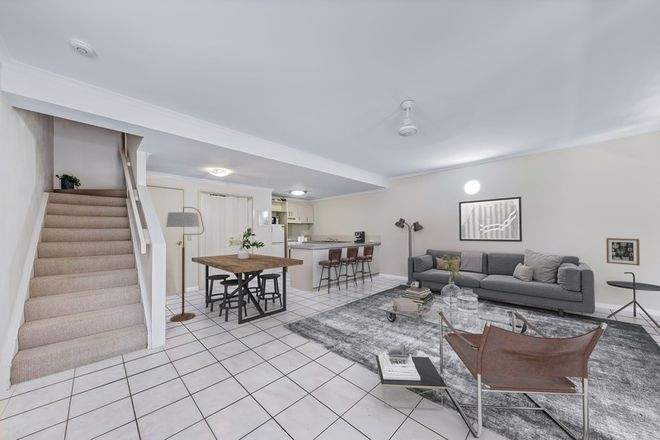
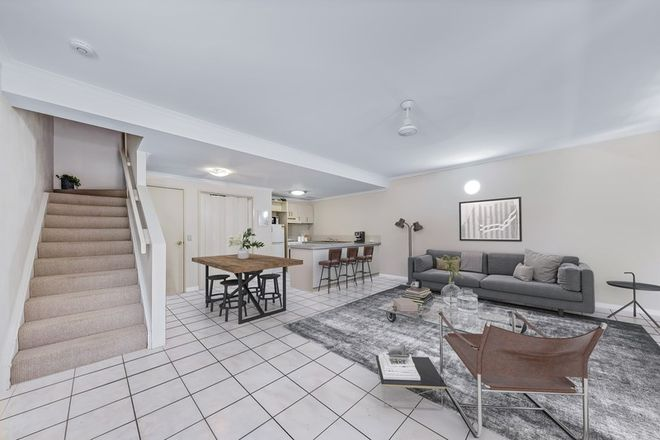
- wall art (622, 251)
- floor lamp (183, 262)
